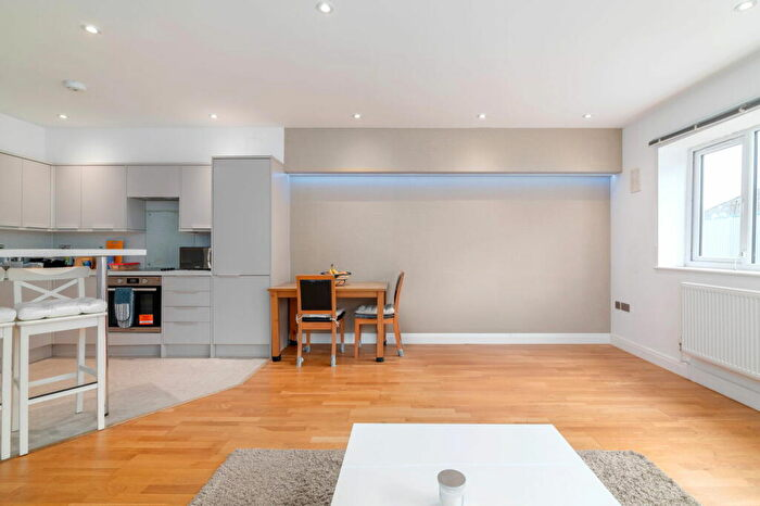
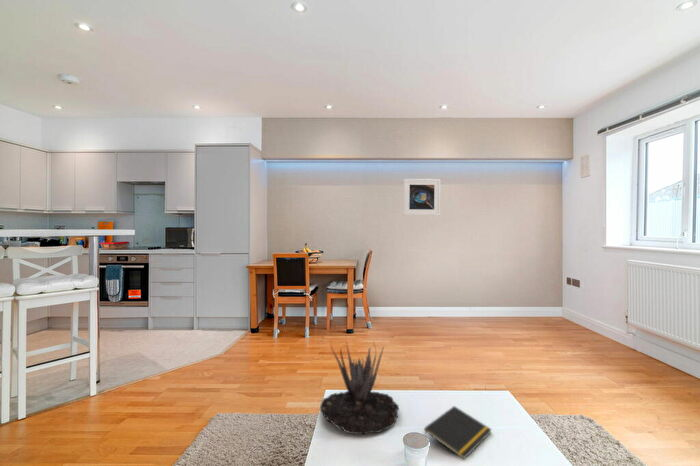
+ plant (359, 376)
+ notepad (458, 429)
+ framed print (421, 197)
